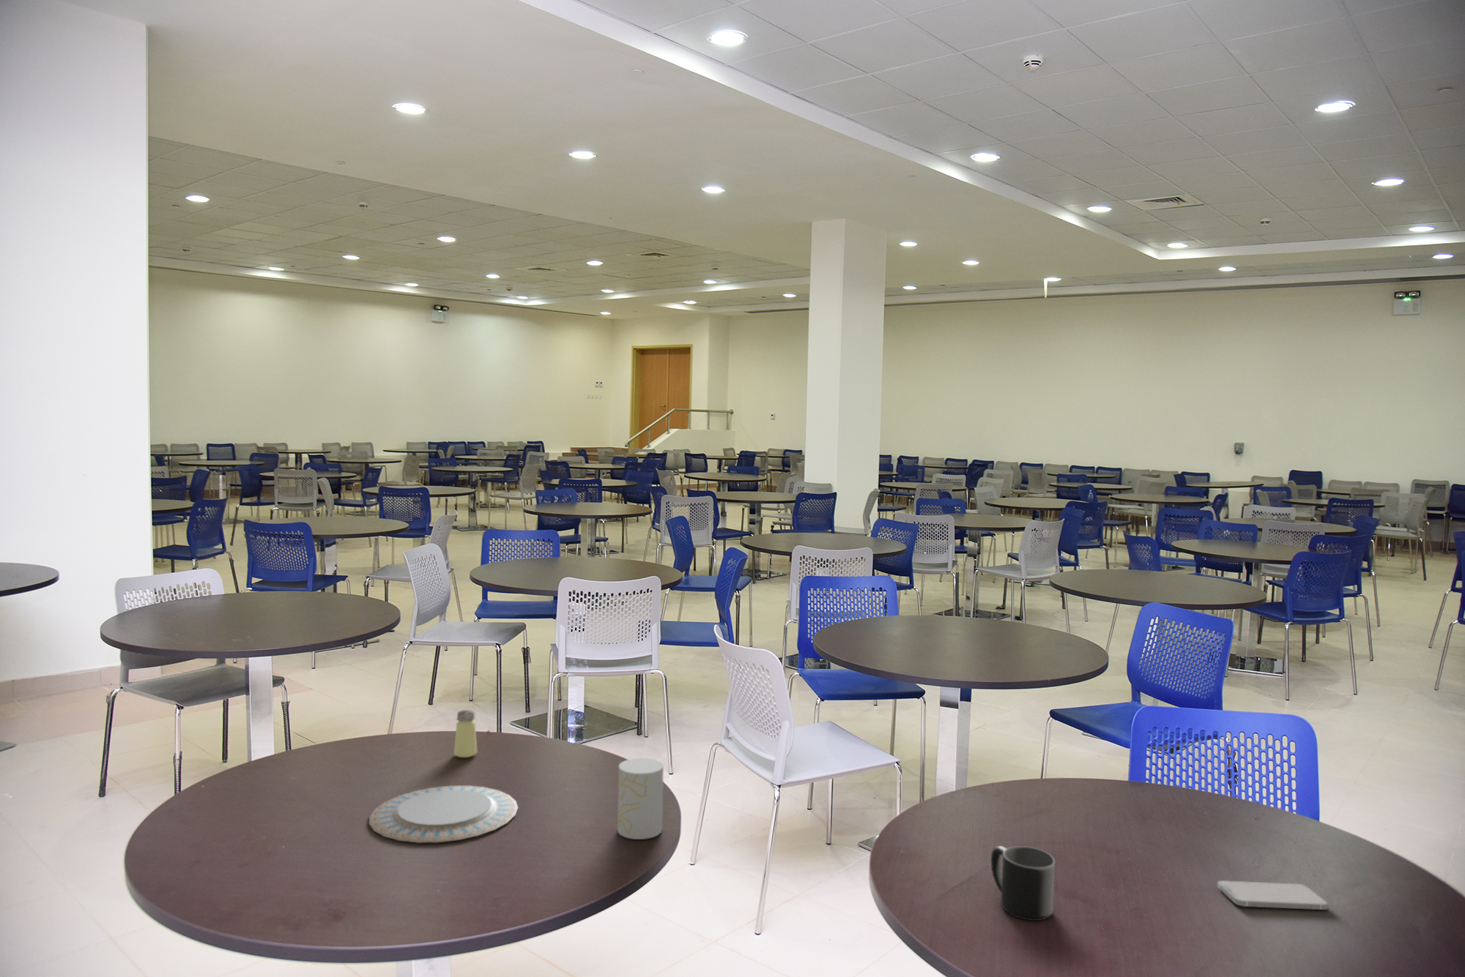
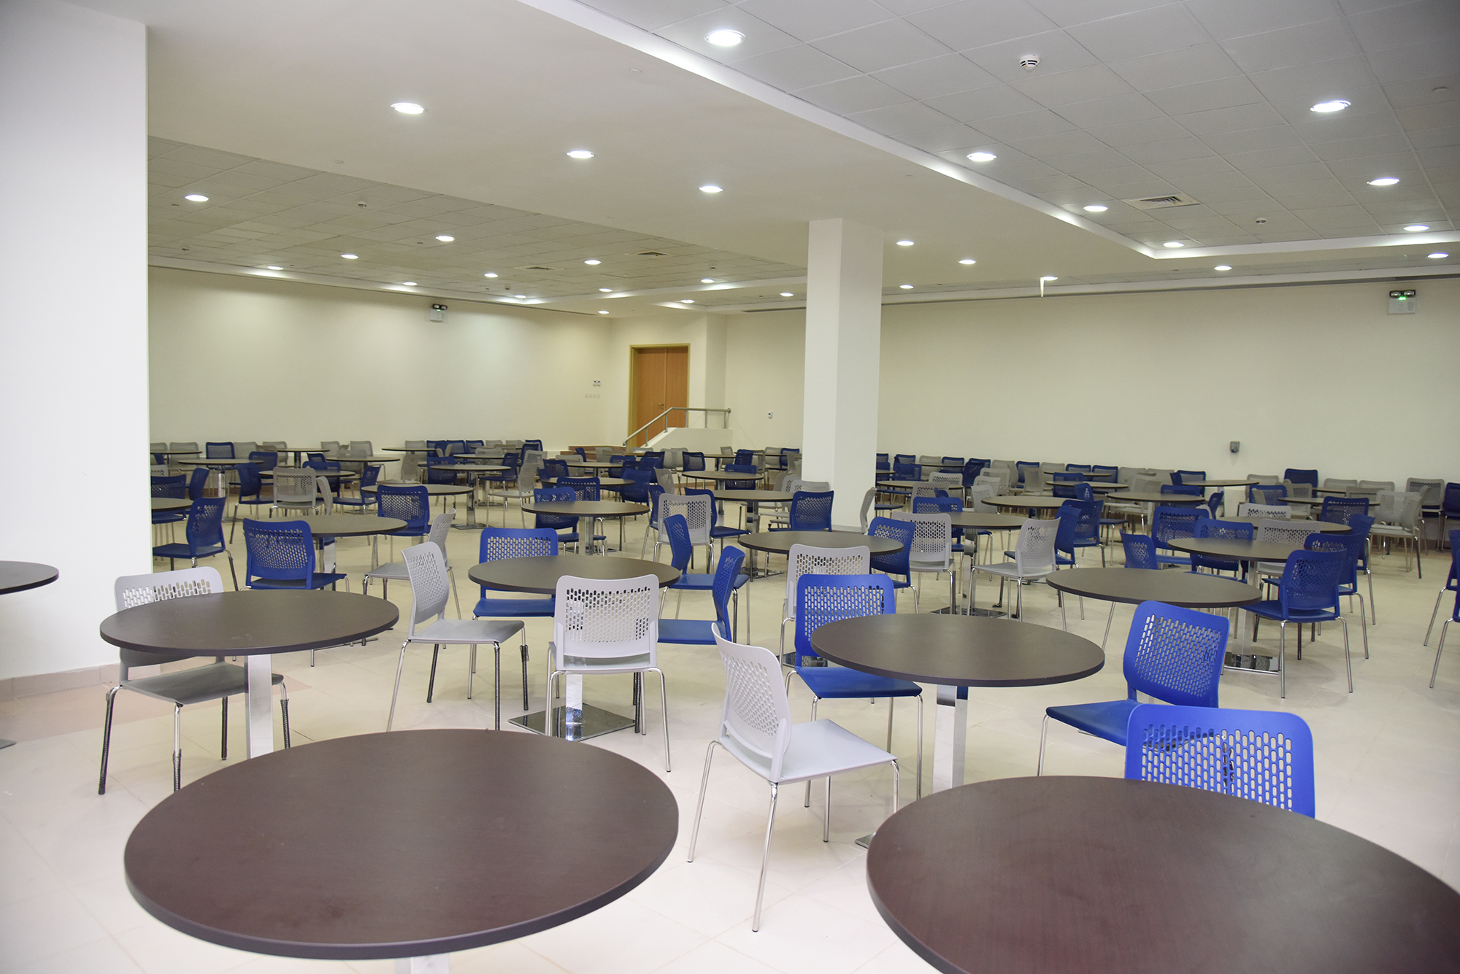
- mug (1019, 877)
- saltshaker (465, 733)
- cup (640, 798)
- smartphone (1271, 894)
- chinaware (445, 809)
